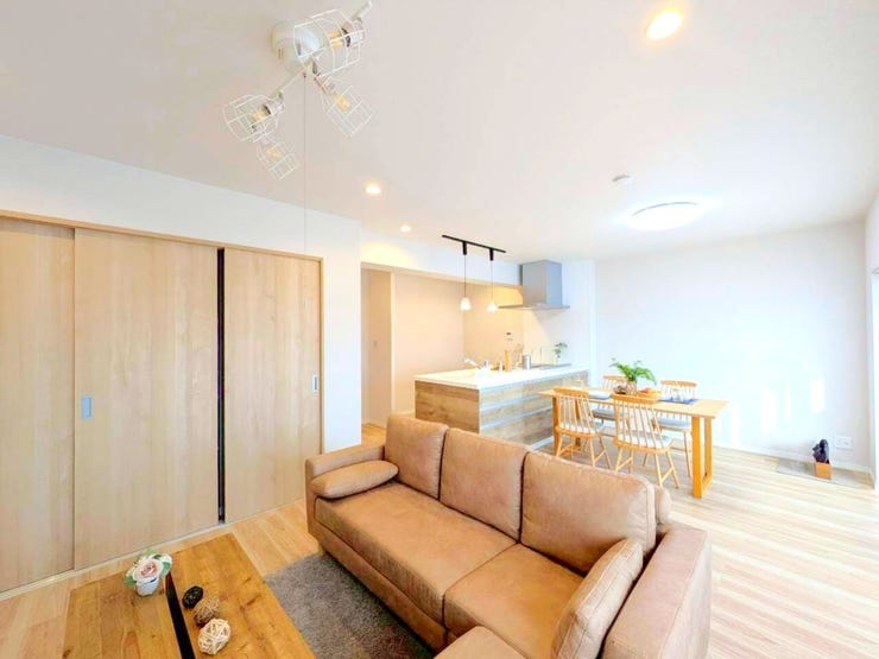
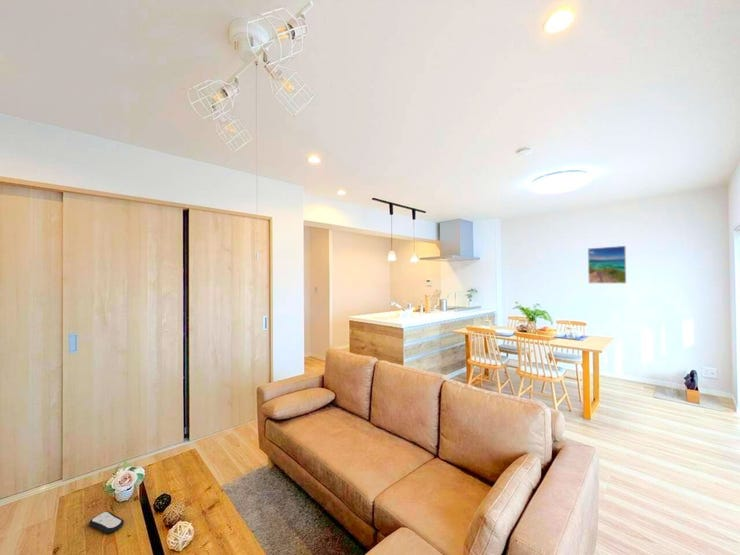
+ remote control (107, 522)
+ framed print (606, 265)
